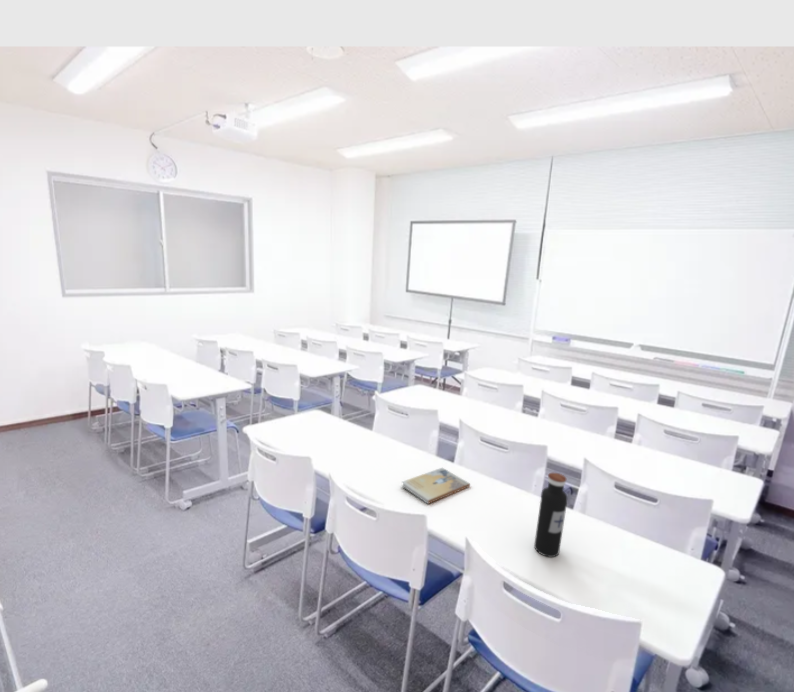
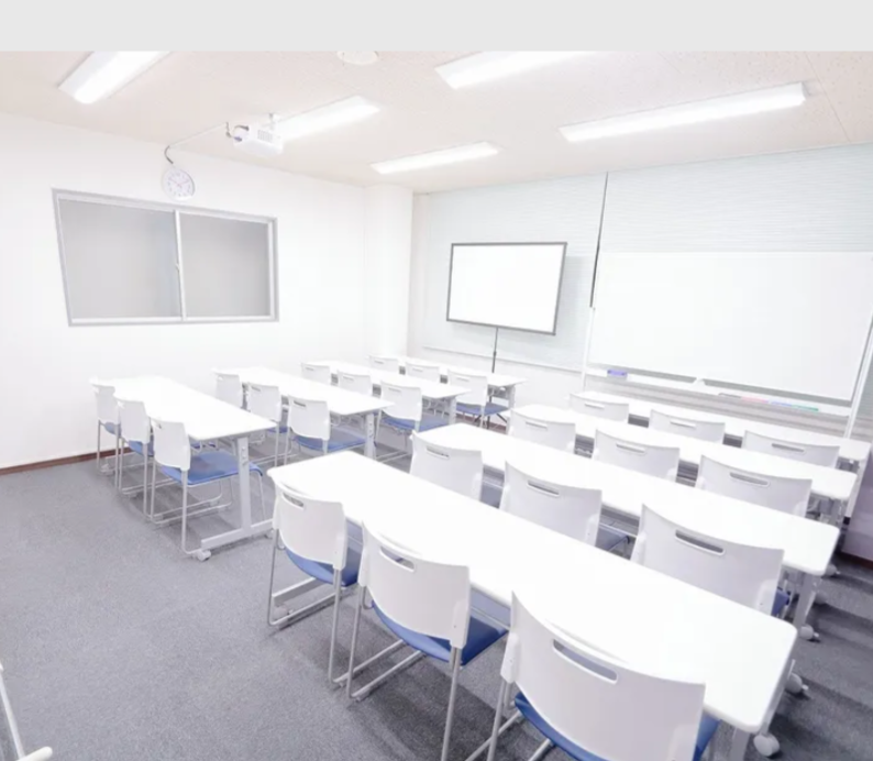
- water bottle (551, 513)
- book (435, 484)
